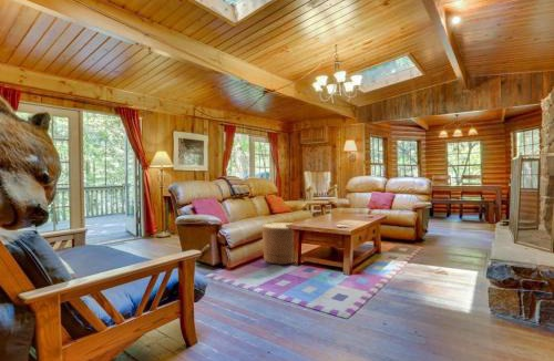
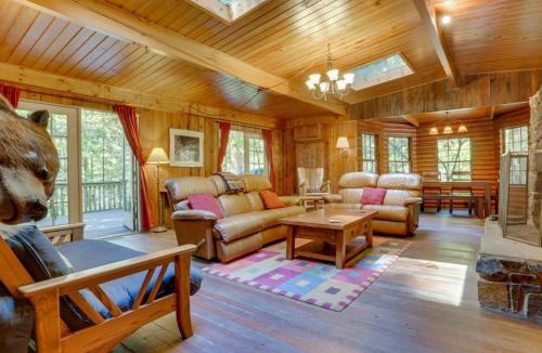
- woven basket (280, 243)
